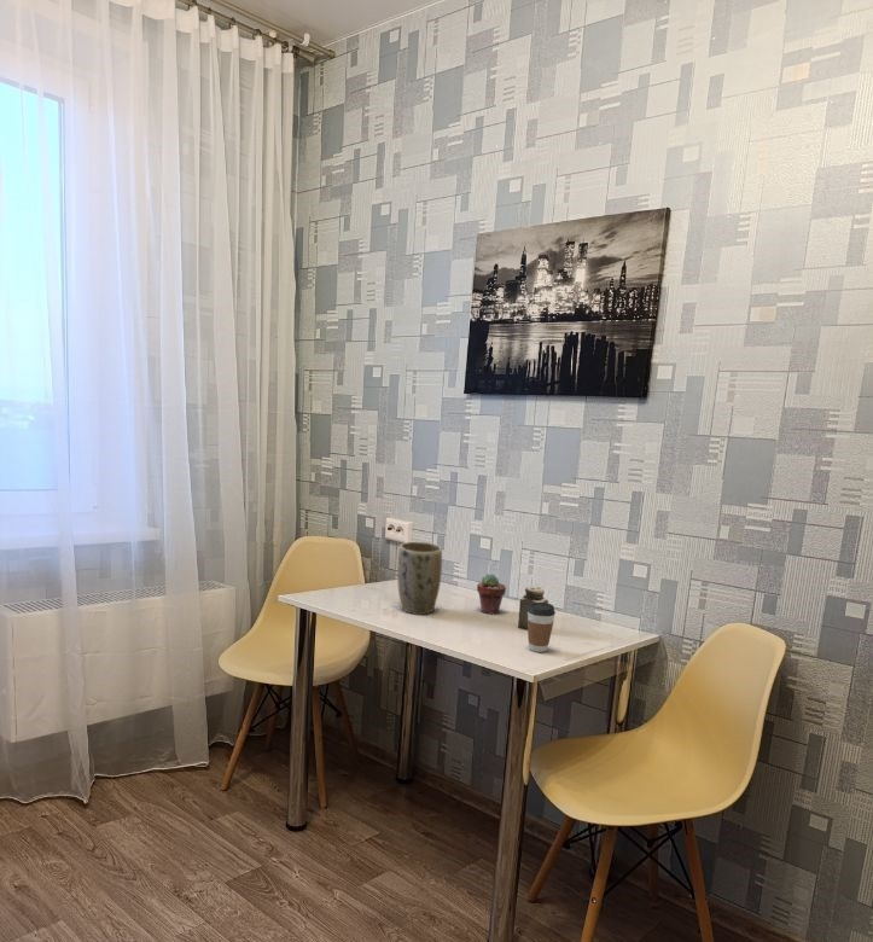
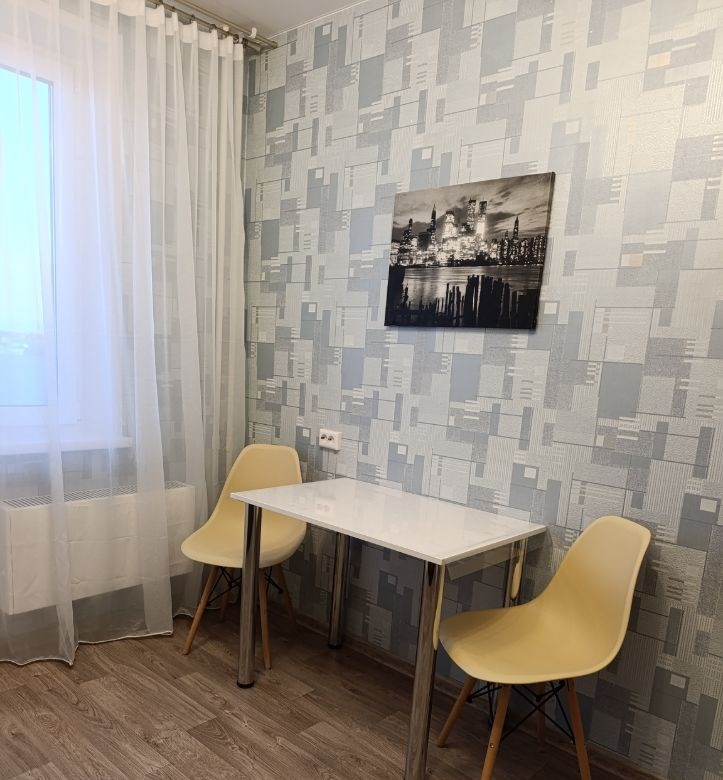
- potted succulent (490, 592)
- salt shaker (532, 603)
- plant pot (419, 577)
- coffee cup (540, 627)
